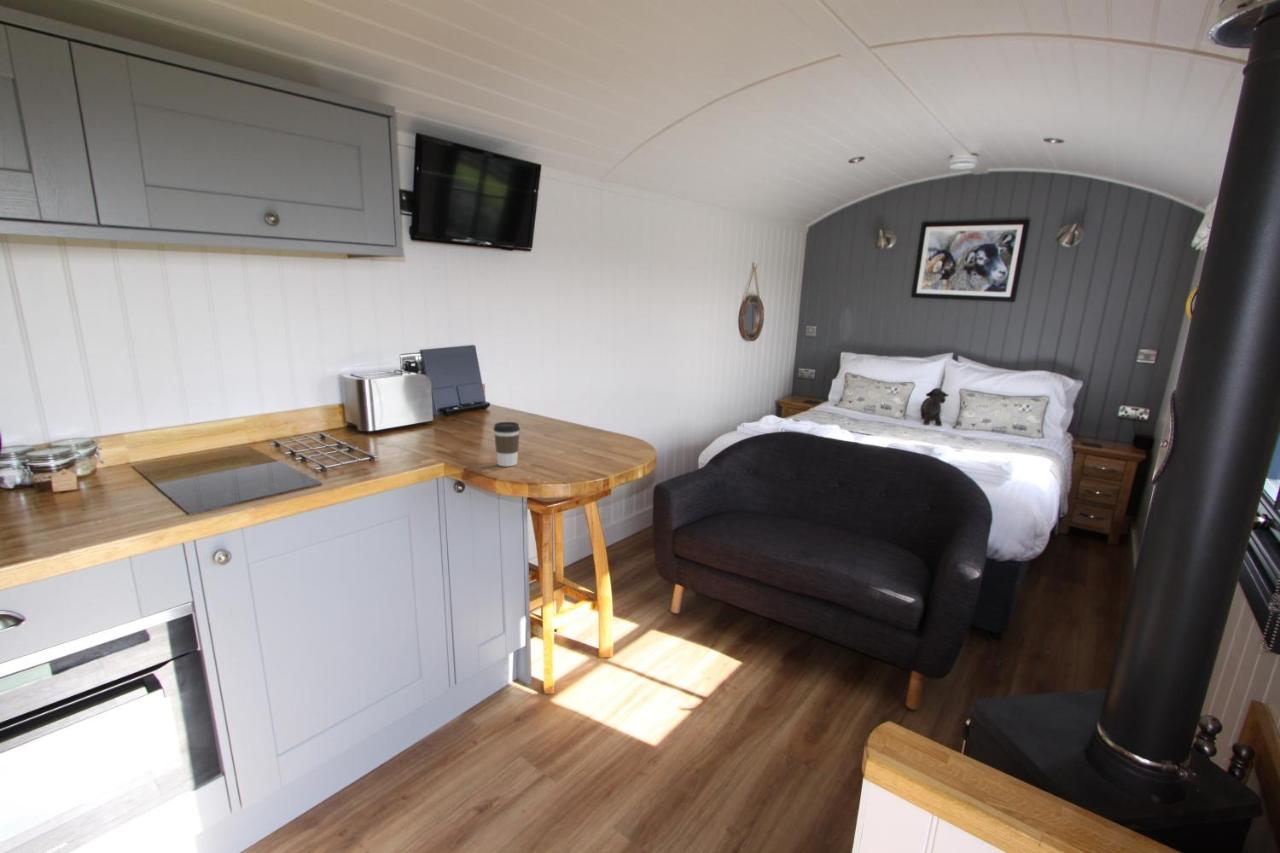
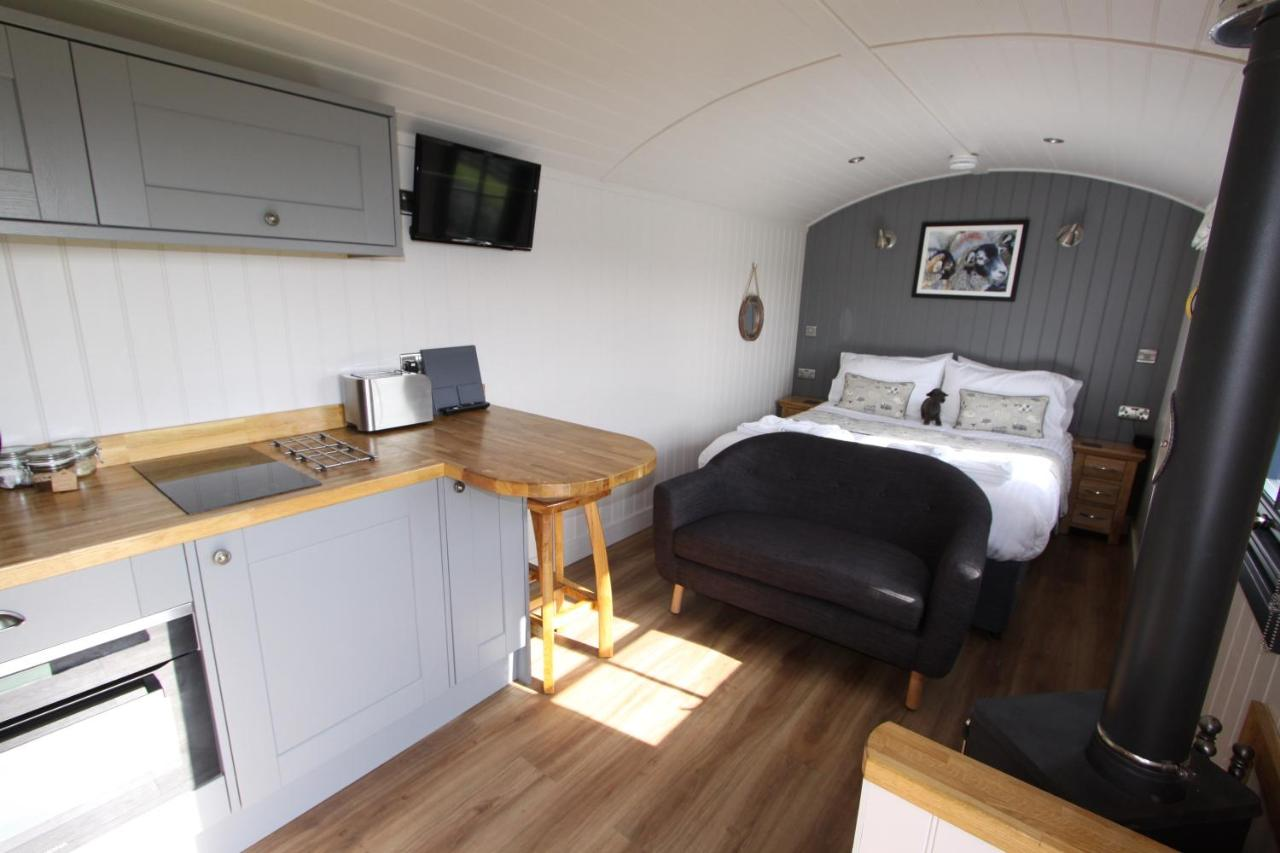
- coffee cup (507, 444)
